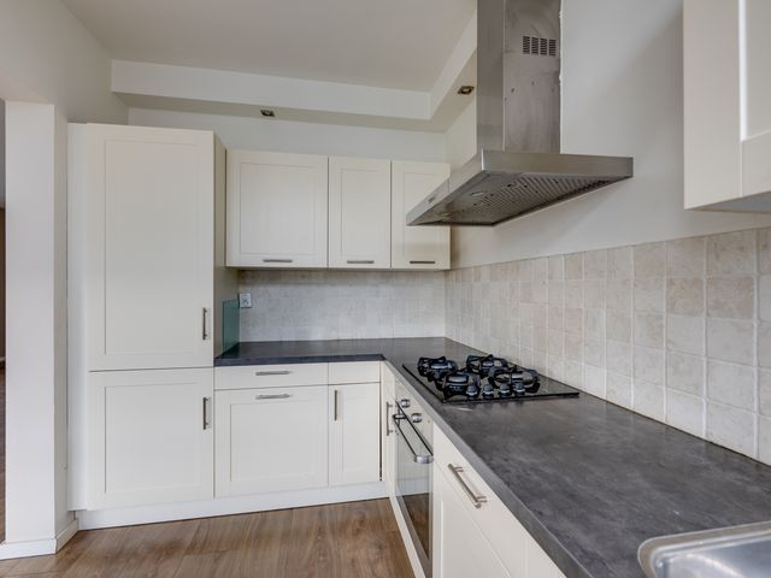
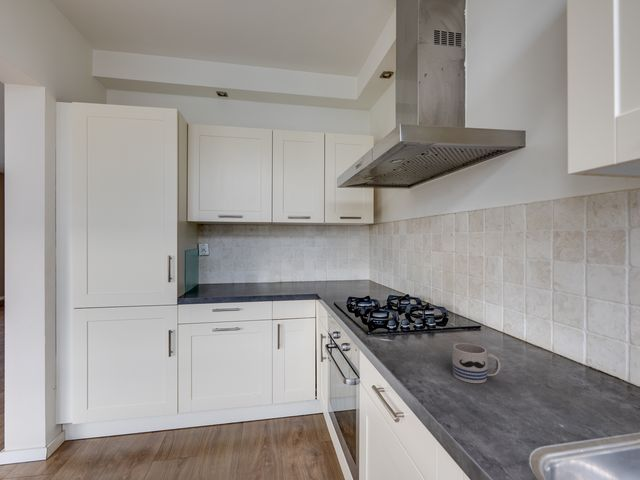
+ mug (475, 362)
